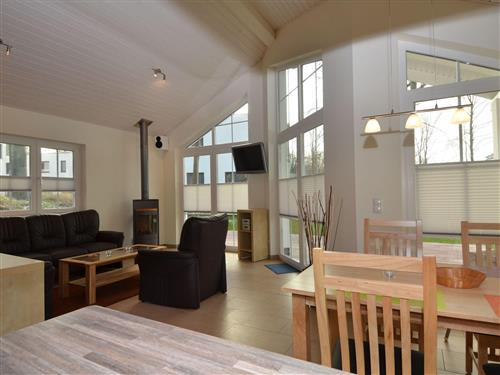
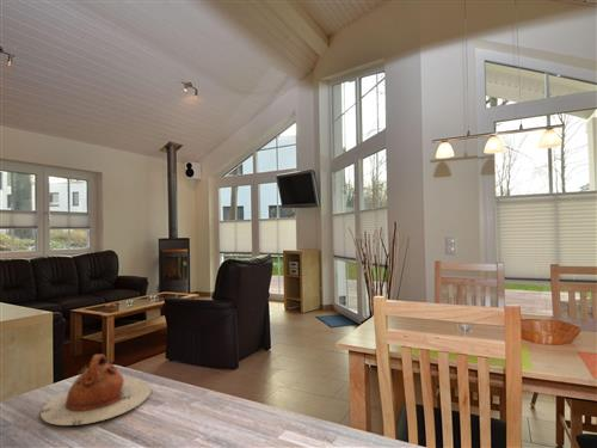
+ teapot (99, 376)
